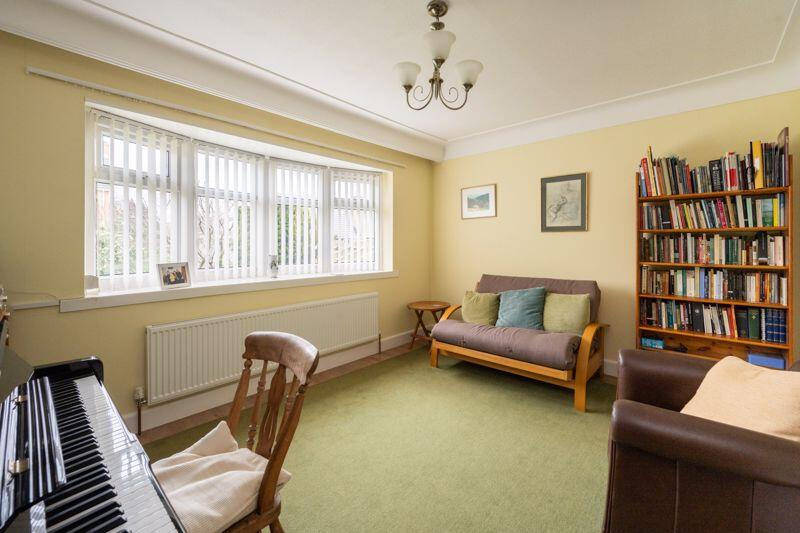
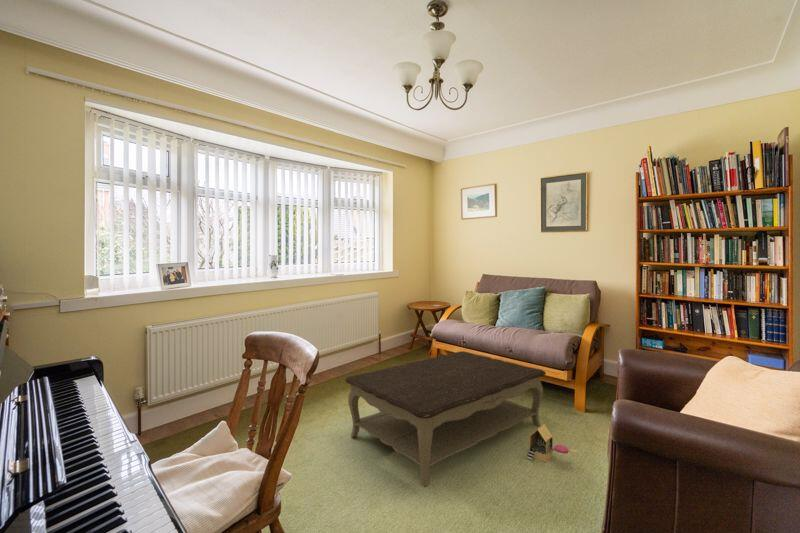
+ coffee table (448, 402)
+ toy house (551, 446)
